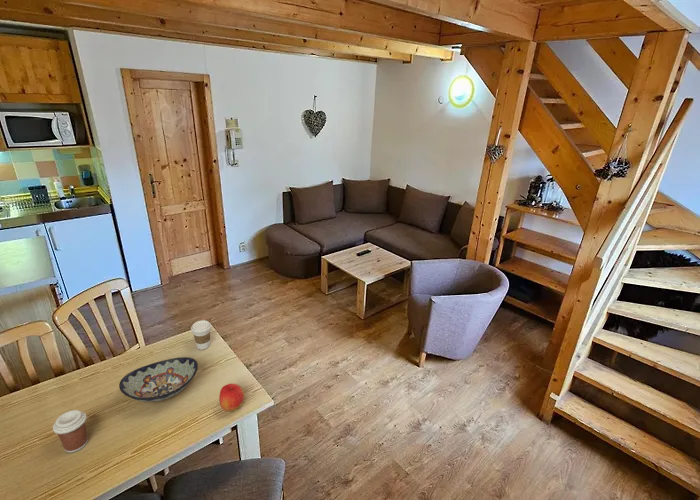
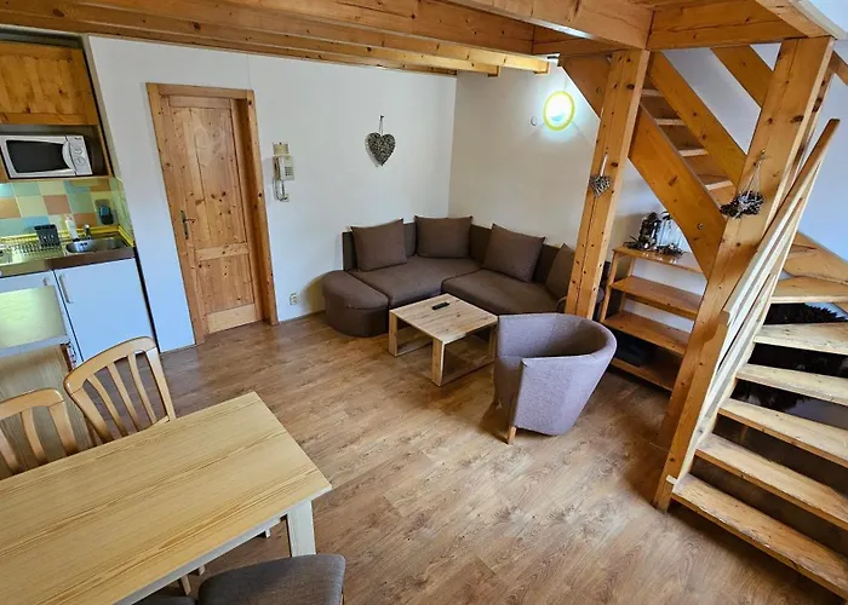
- coffee cup (202, 335)
- apple (231, 397)
- coffee cup (72, 431)
- decorative bowl (161, 383)
